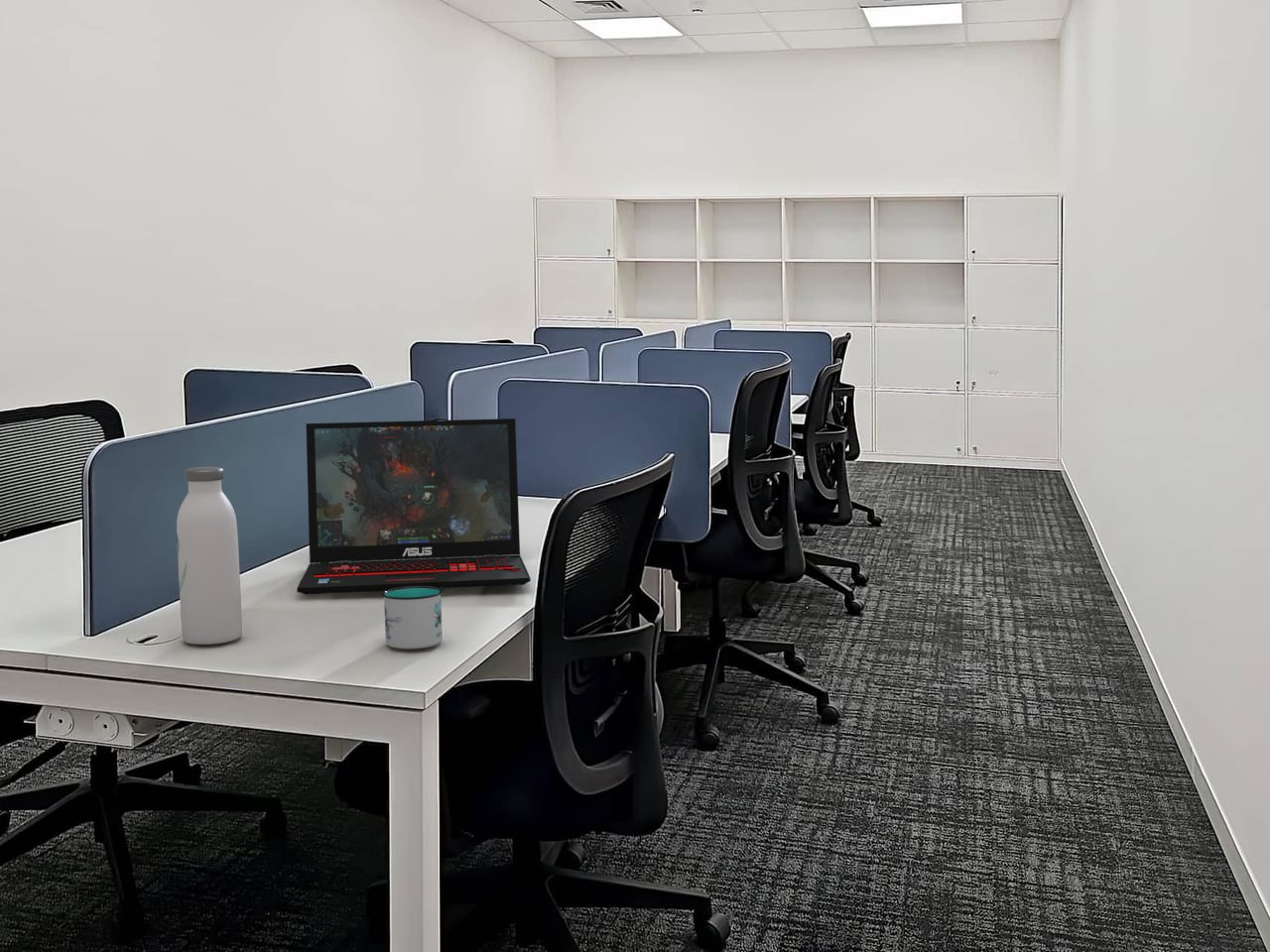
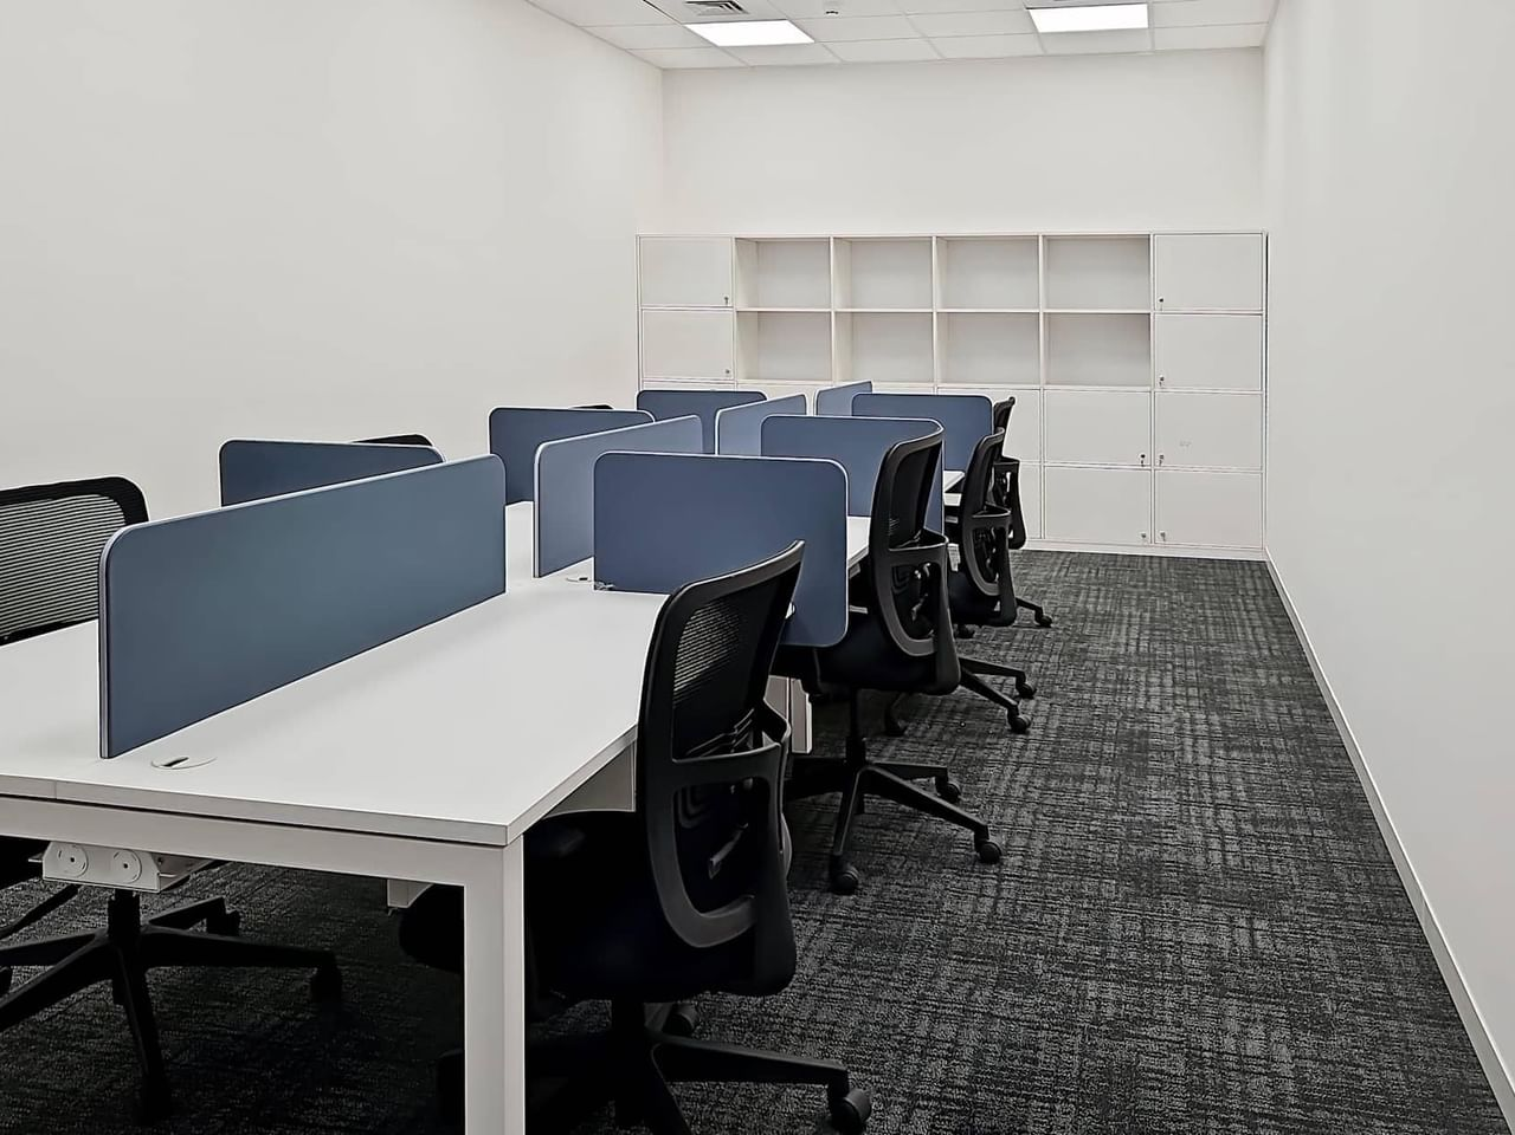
- water bottle (208, 553)
- mug (414, 615)
- laptop (413, 501)
